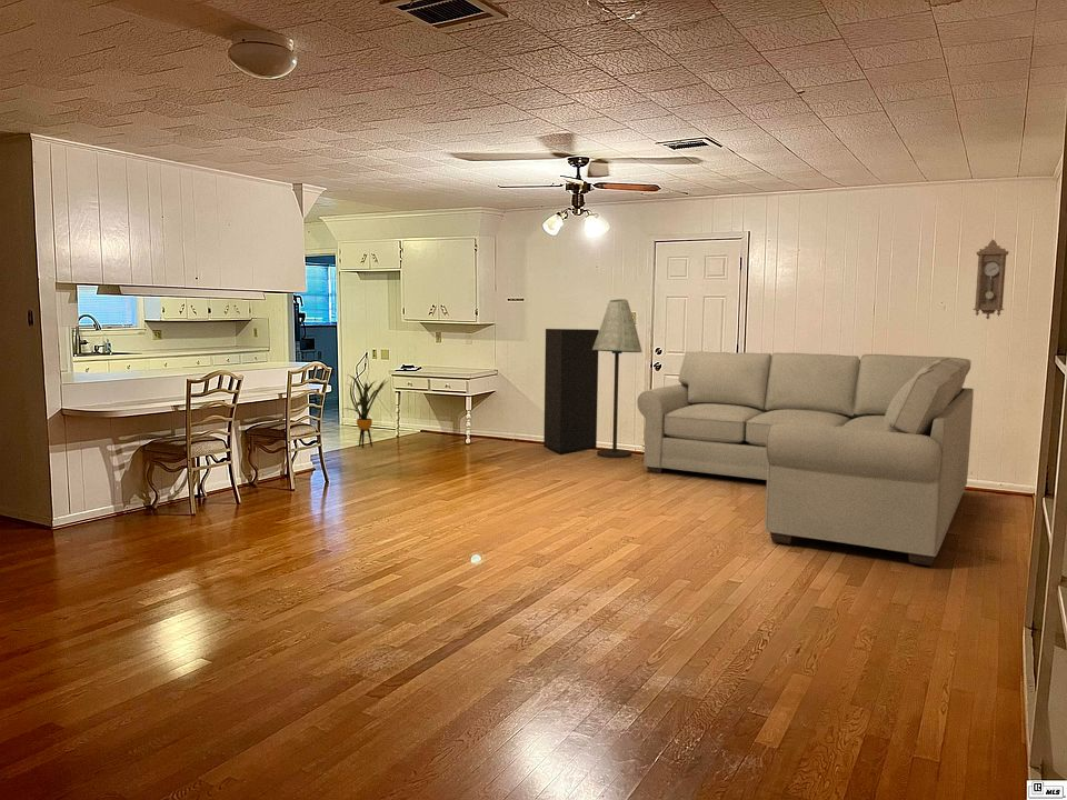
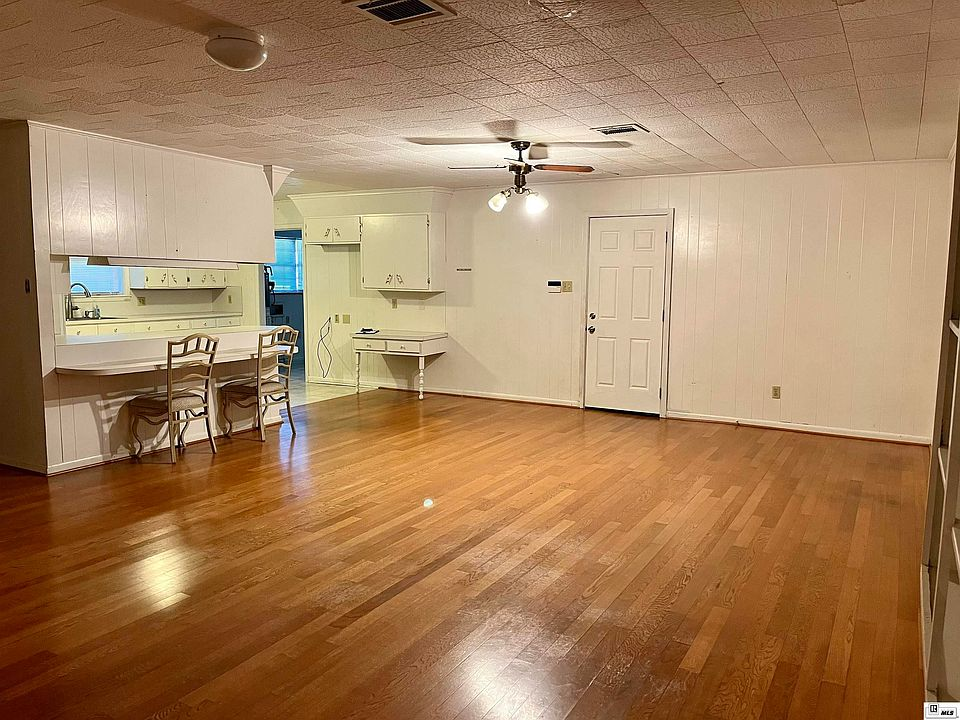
- floor lamp (616, 377)
- sofa (769, 427)
- house plant (365, 410)
- storage cabinet (562, 389)
- pendulum clock (990, 279)
